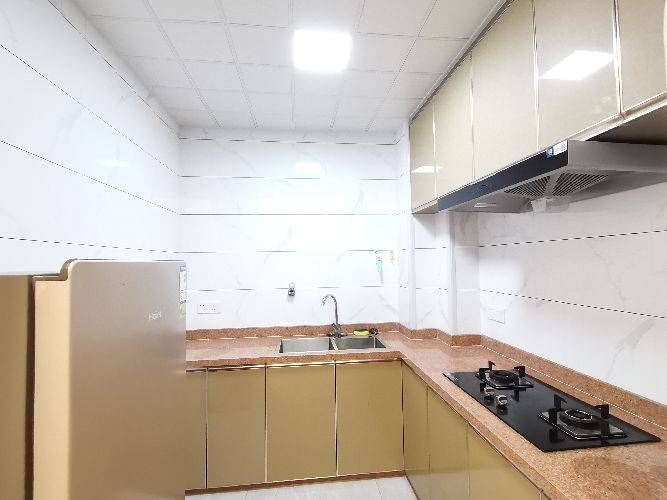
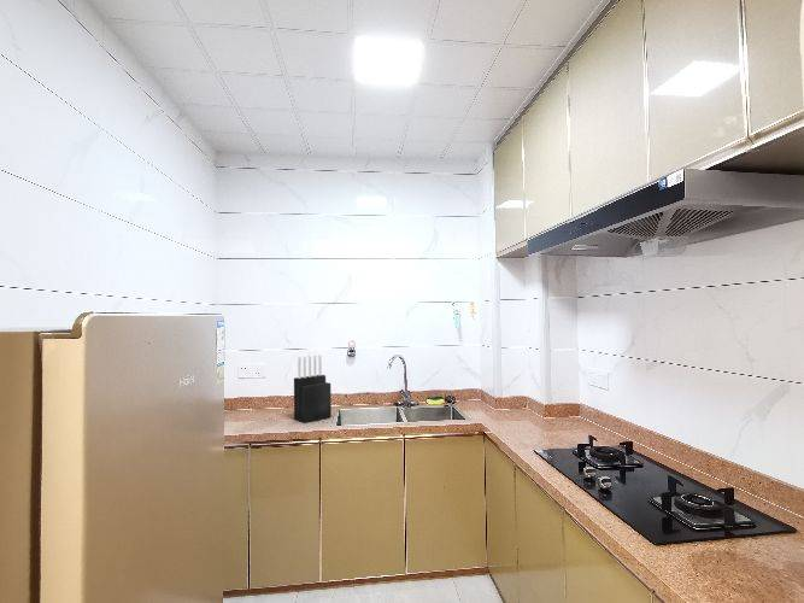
+ knife block (313, 387)
